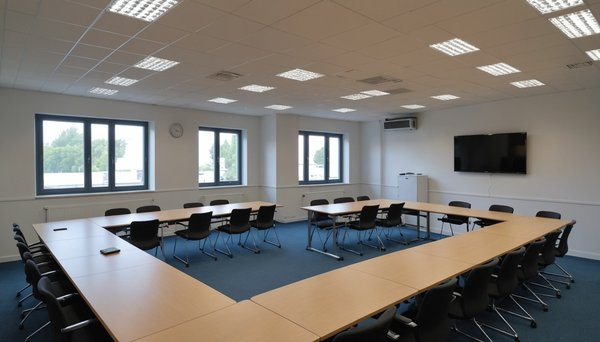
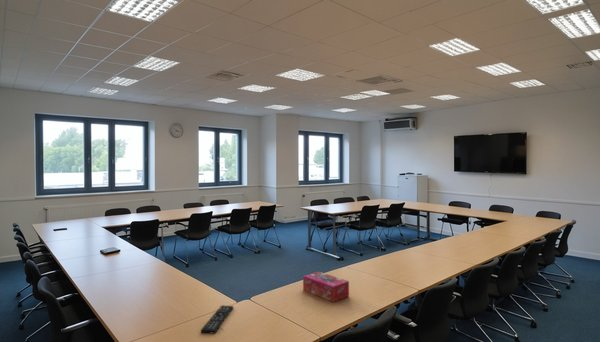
+ tissue box (325, 285)
+ remote control (218, 317)
